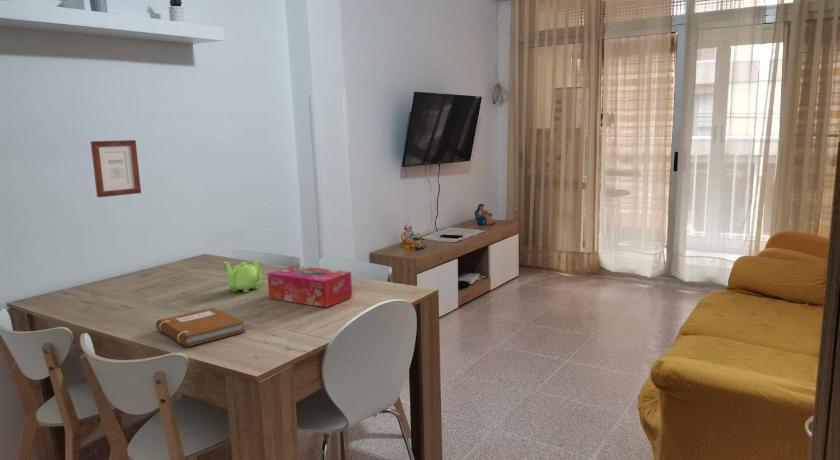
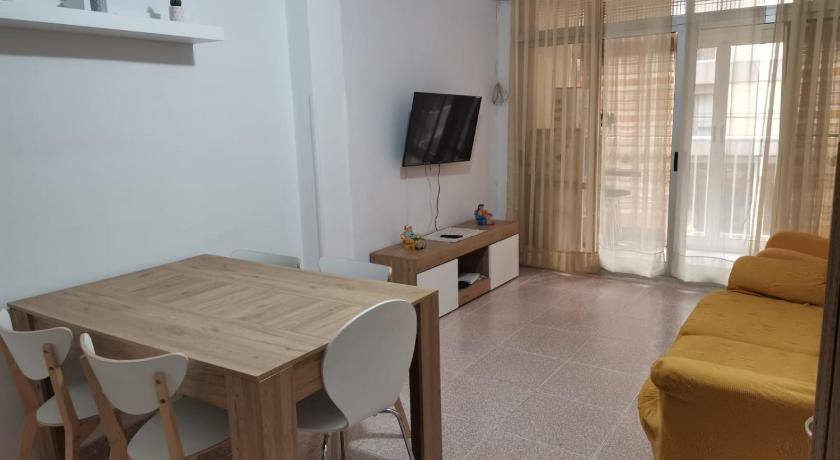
- teapot (245, 275)
- picture frame (116, 168)
- notebook (198, 325)
- tissue box (309, 285)
